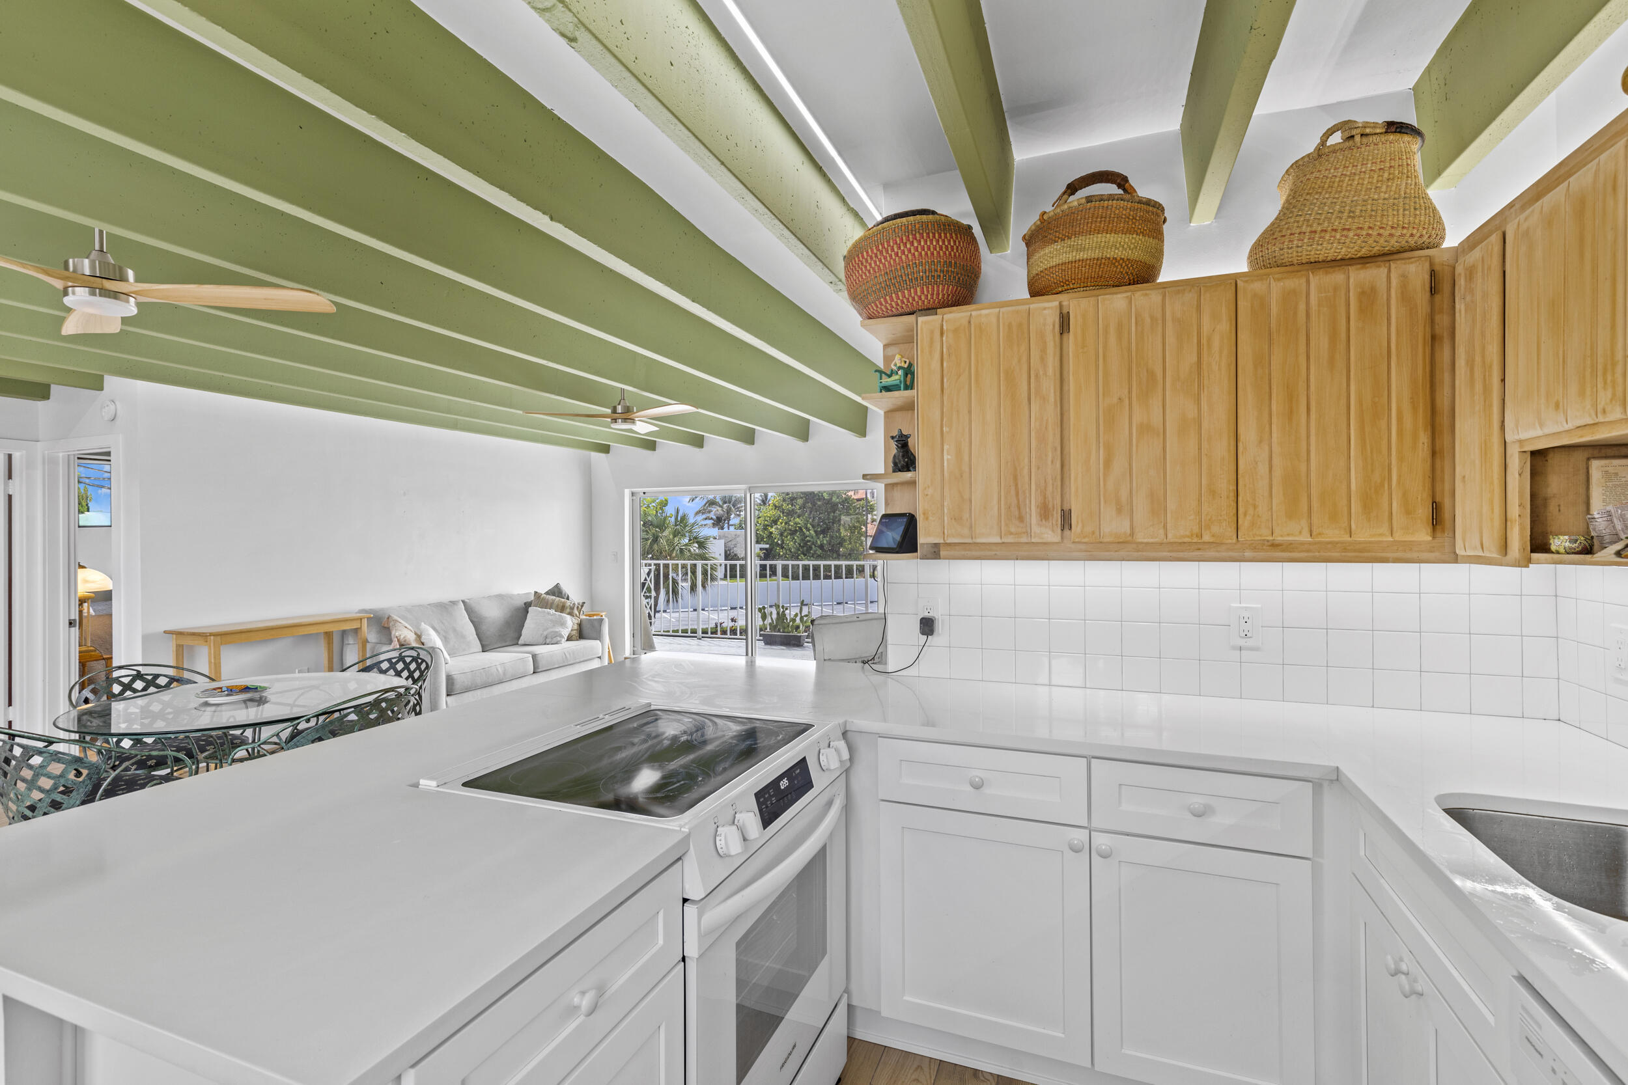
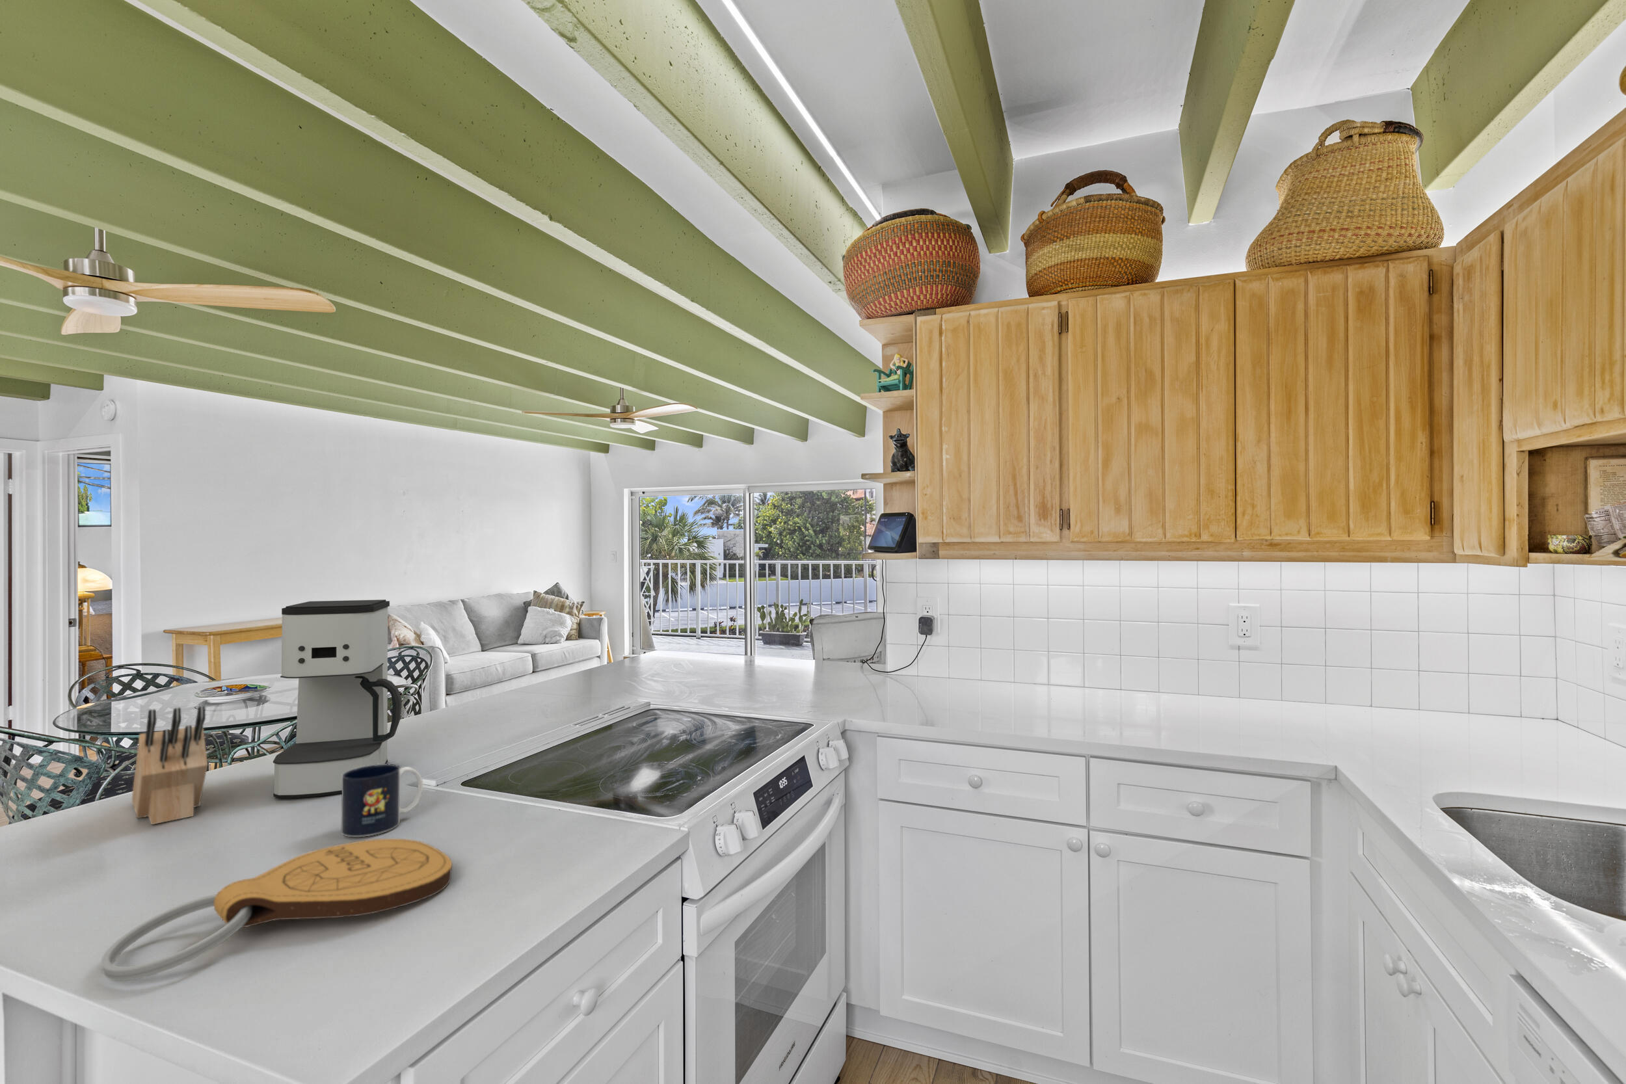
+ knife block (169, 755)
+ coffee maker (344, 691)
+ mug (384, 796)
+ key chain (295, 892)
